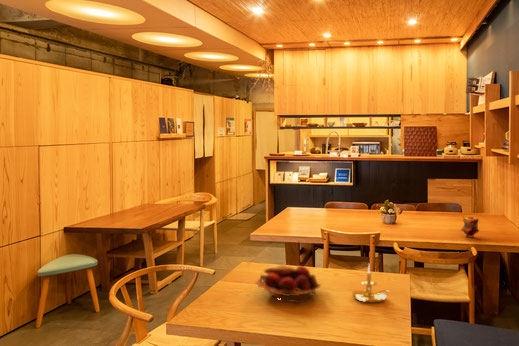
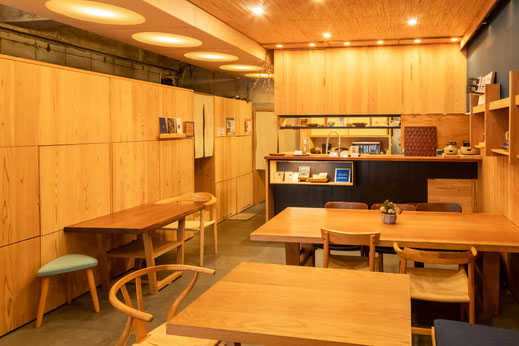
- teapot (470, 226)
- fruit basket (288, 281)
- candle holder (371, 281)
